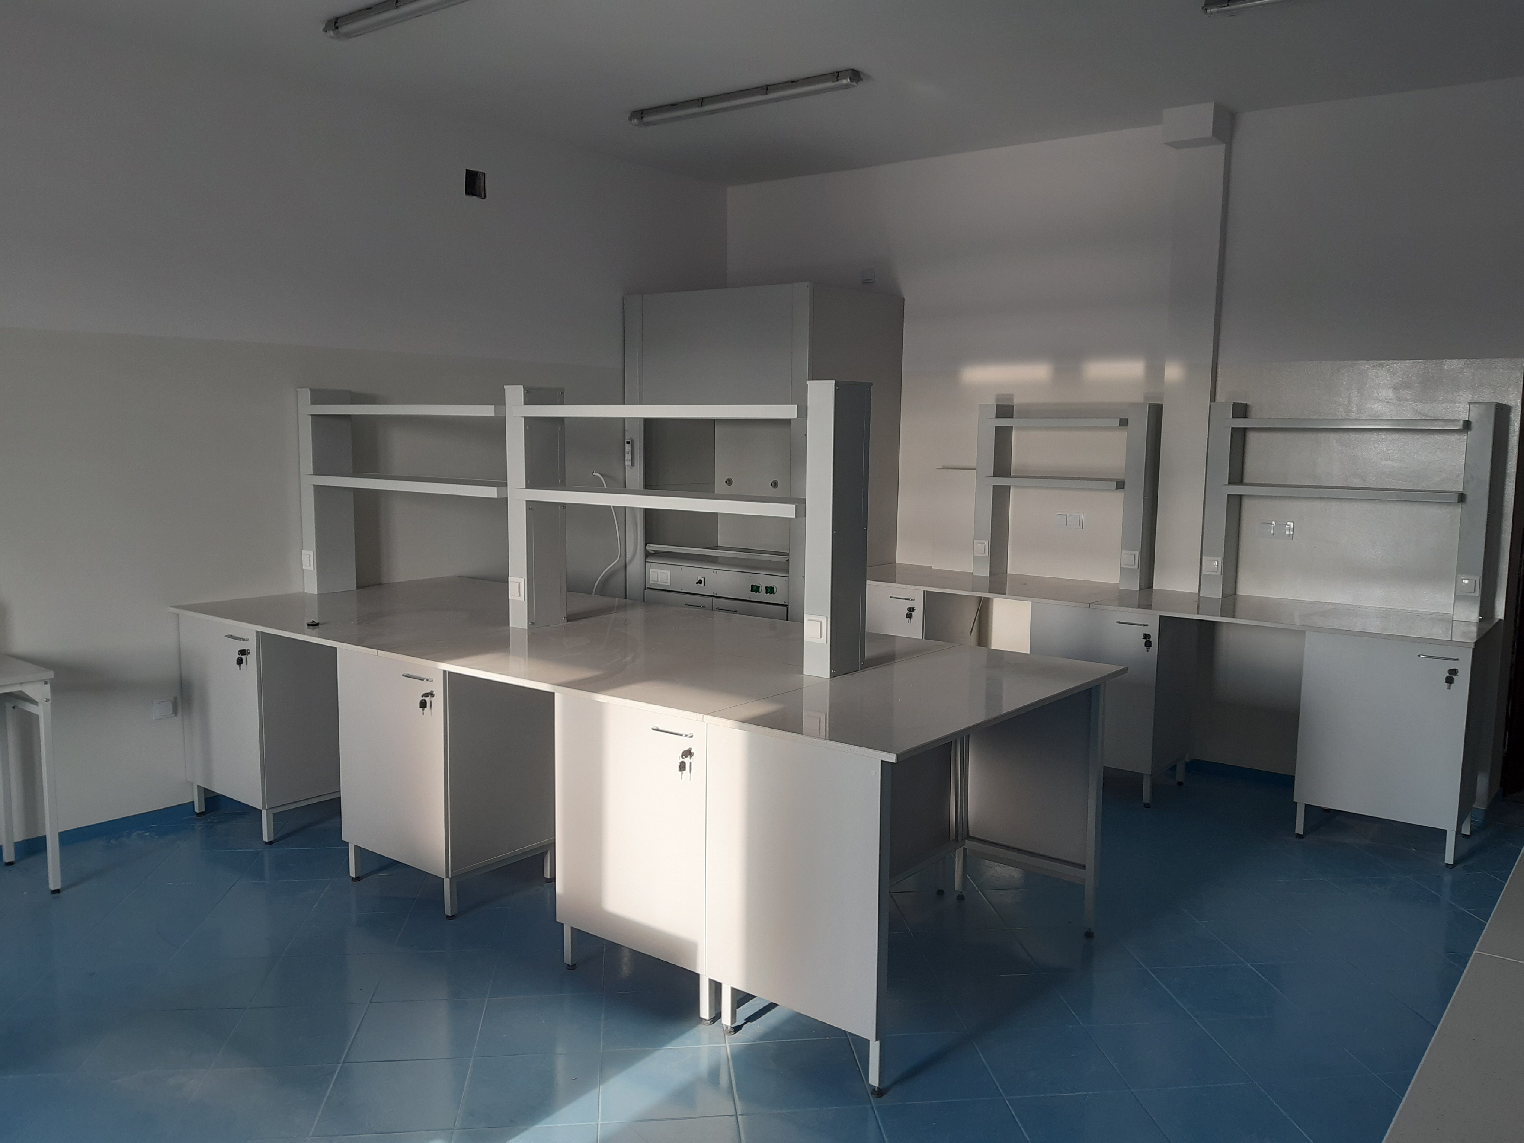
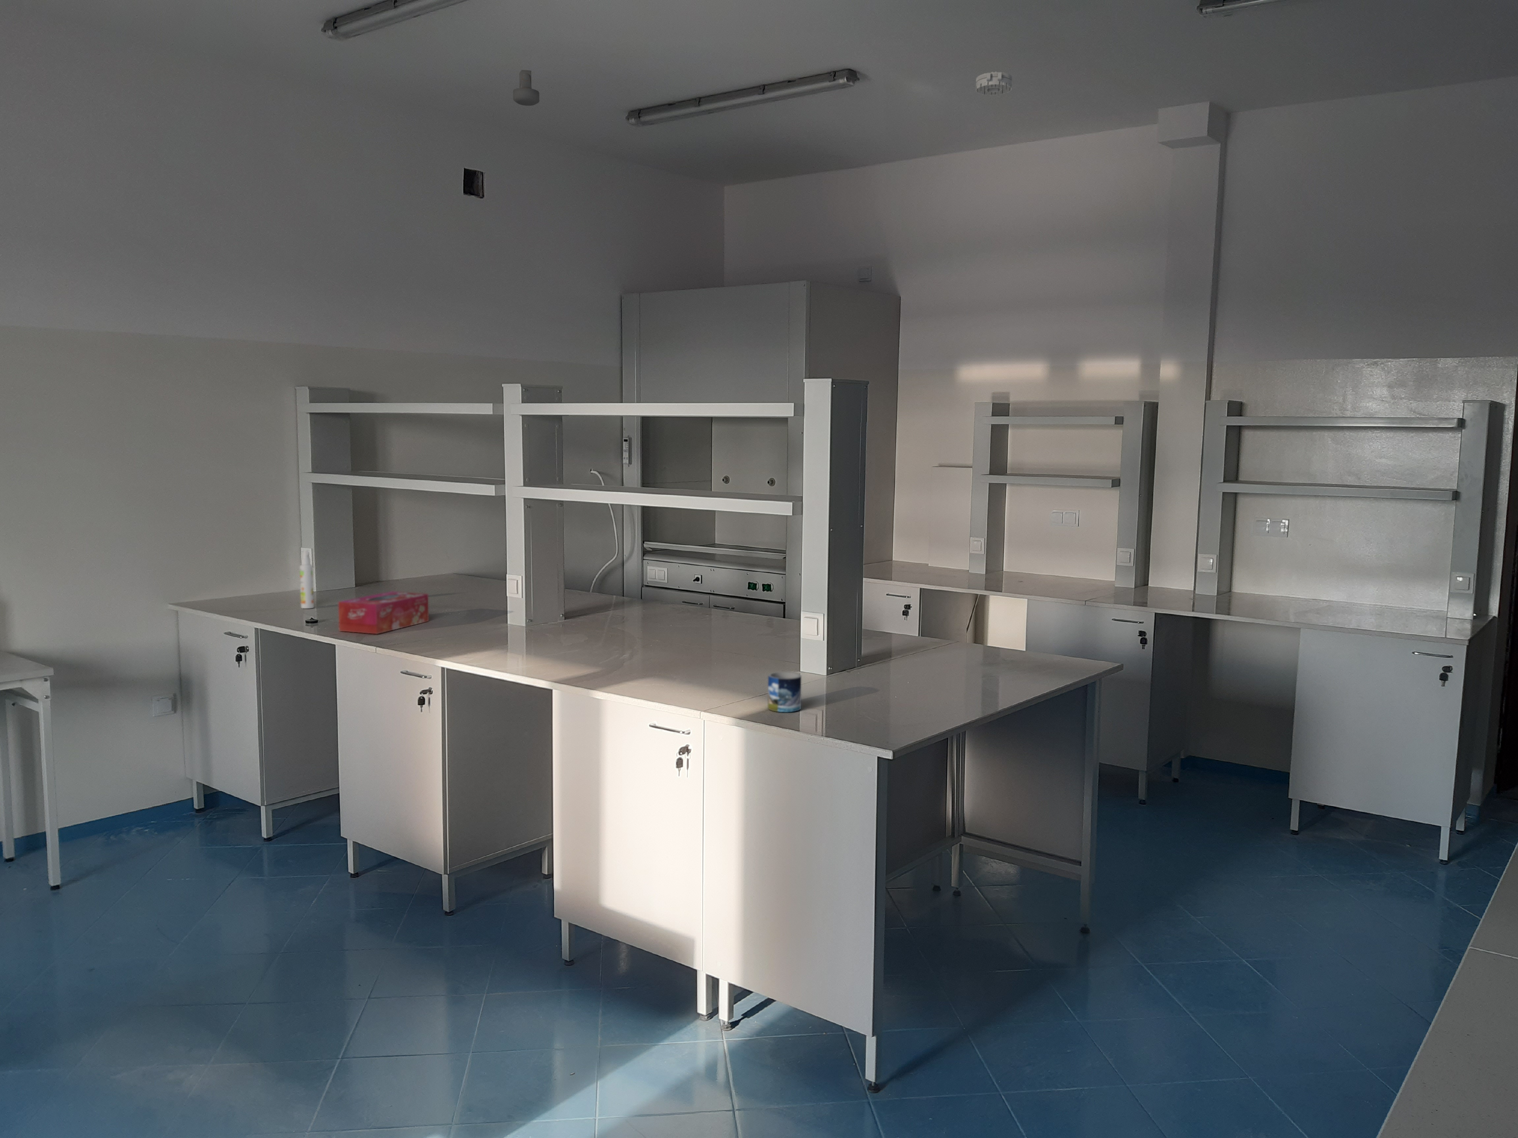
+ security camera (526, 87)
+ spray bottle (307, 579)
+ tissue box (385, 612)
+ mug (788, 691)
+ smoke detector (993, 82)
